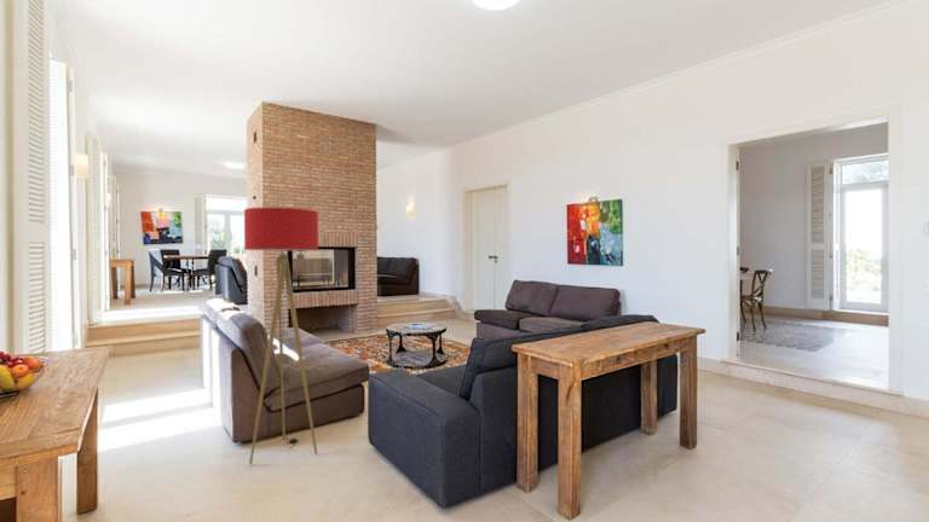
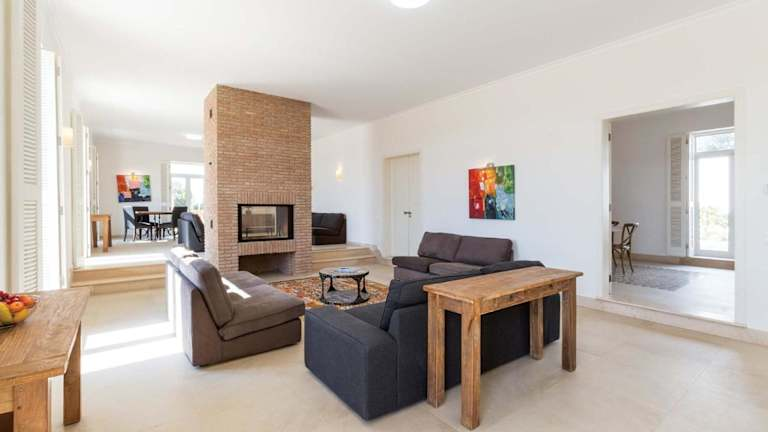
- floor lamp (283, 330)
